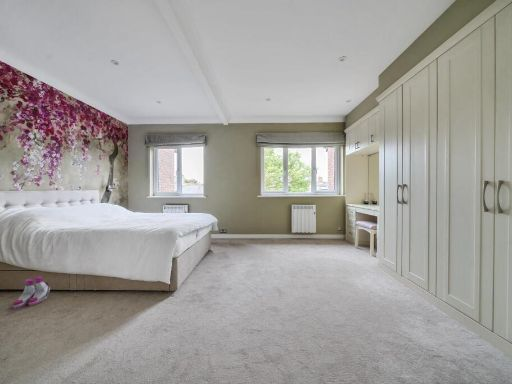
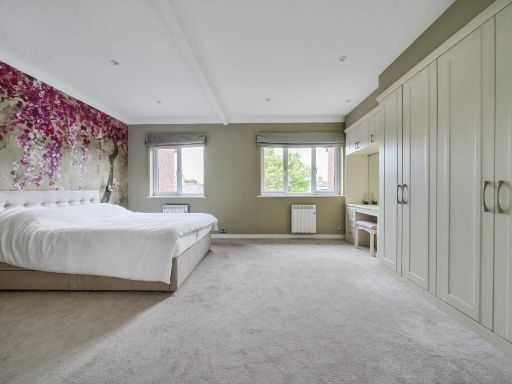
- boots (31, 289)
